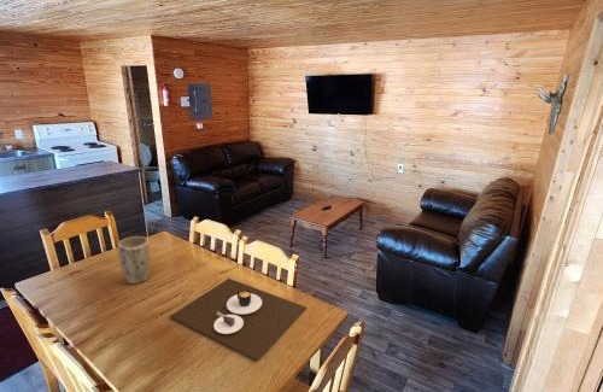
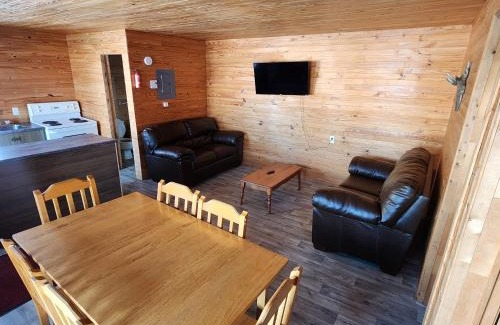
- plant pot (135, 261)
- place mat (240, 305)
